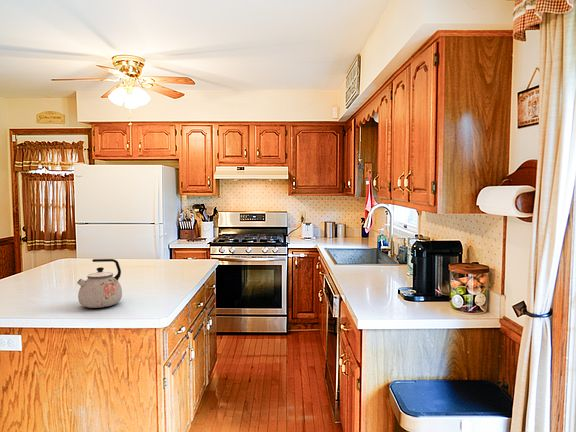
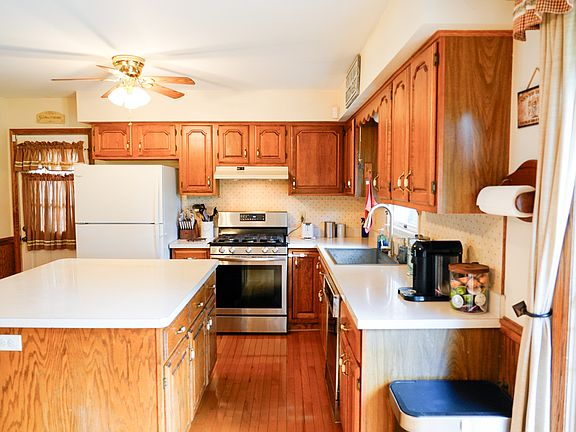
- kettle (99, 282)
